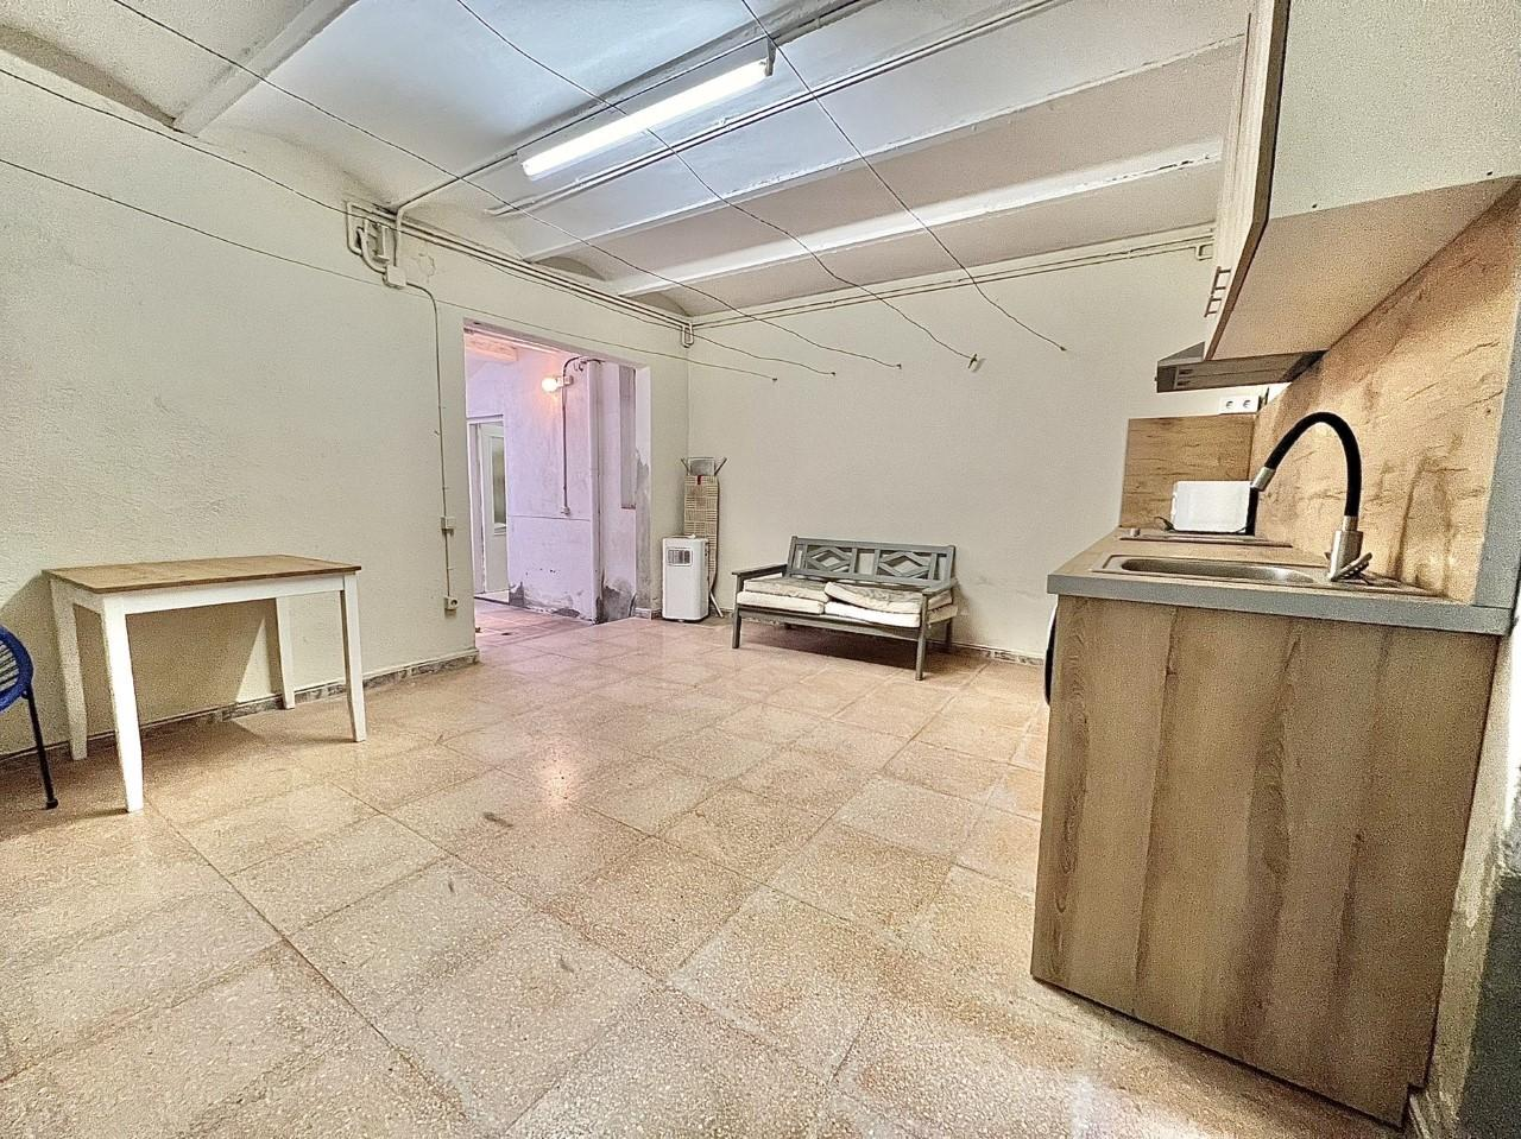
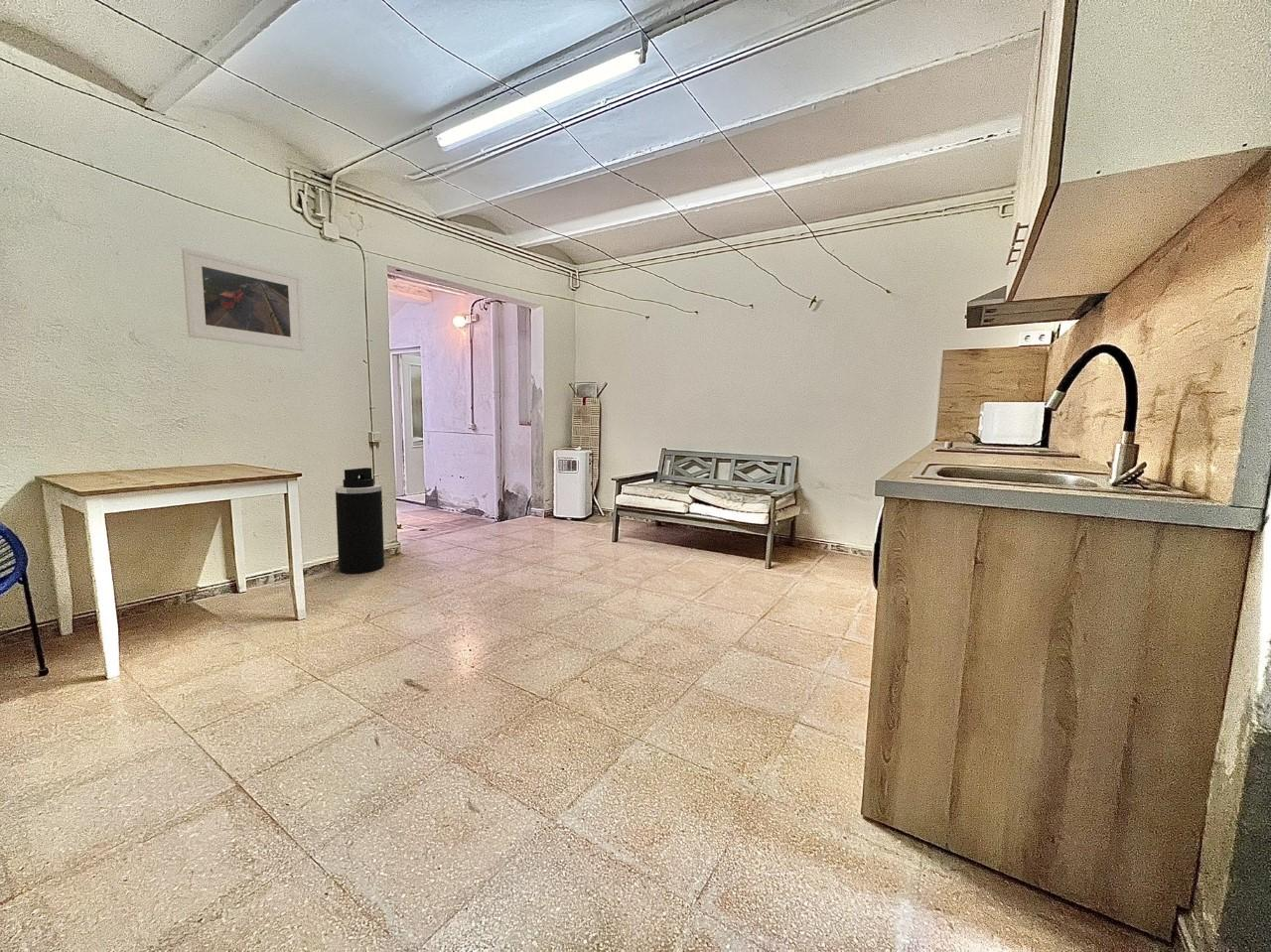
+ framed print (248, 304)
+ trash can (359, 518)
